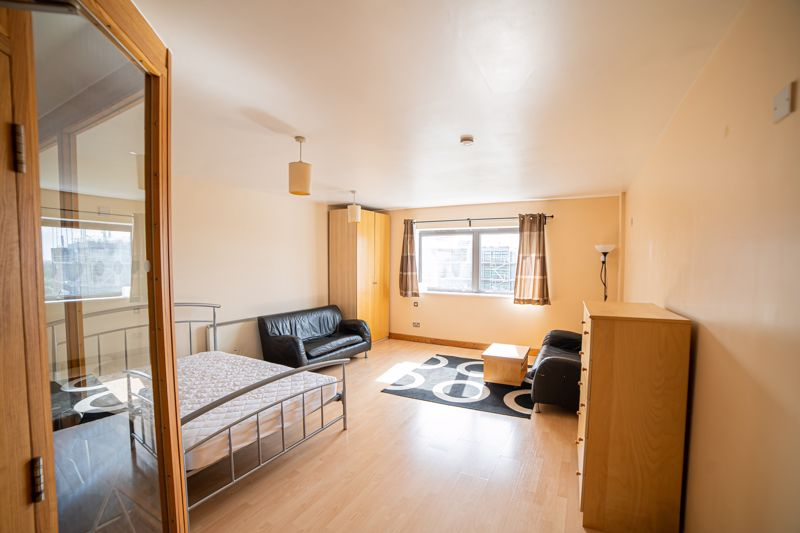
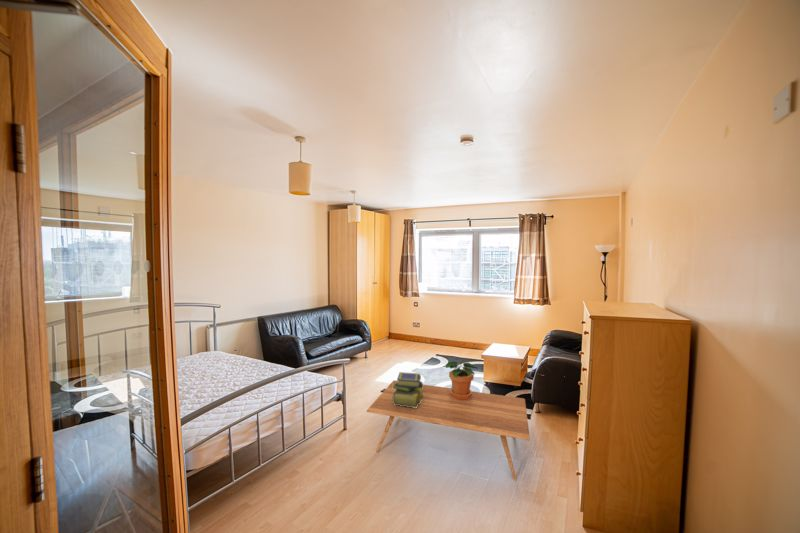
+ potted plant (464, 379)
+ stack of books (408, 387)
+ coffee table (448, 424)
